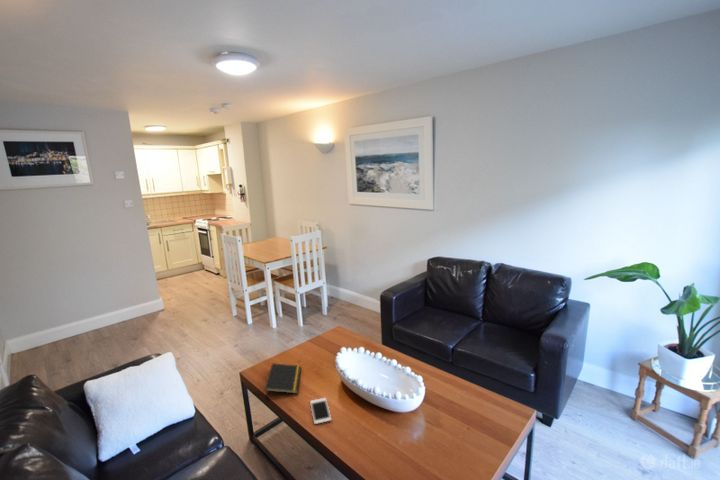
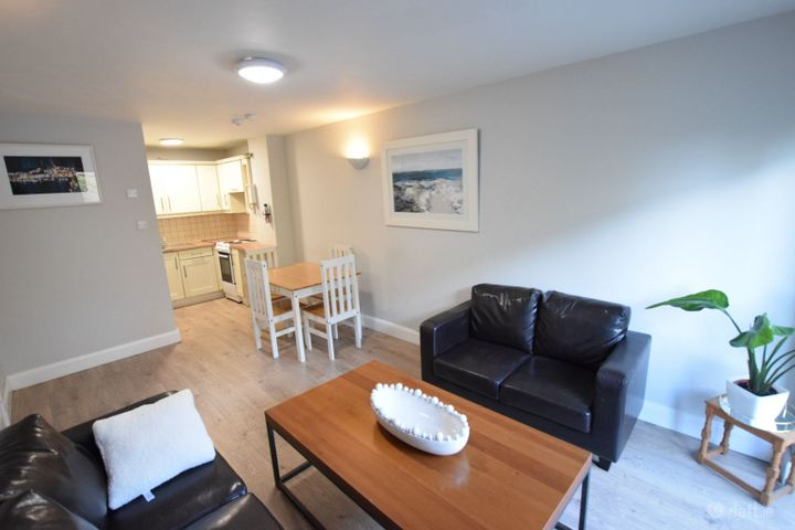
- notepad (284, 377)
- cell phone (320, 410)
